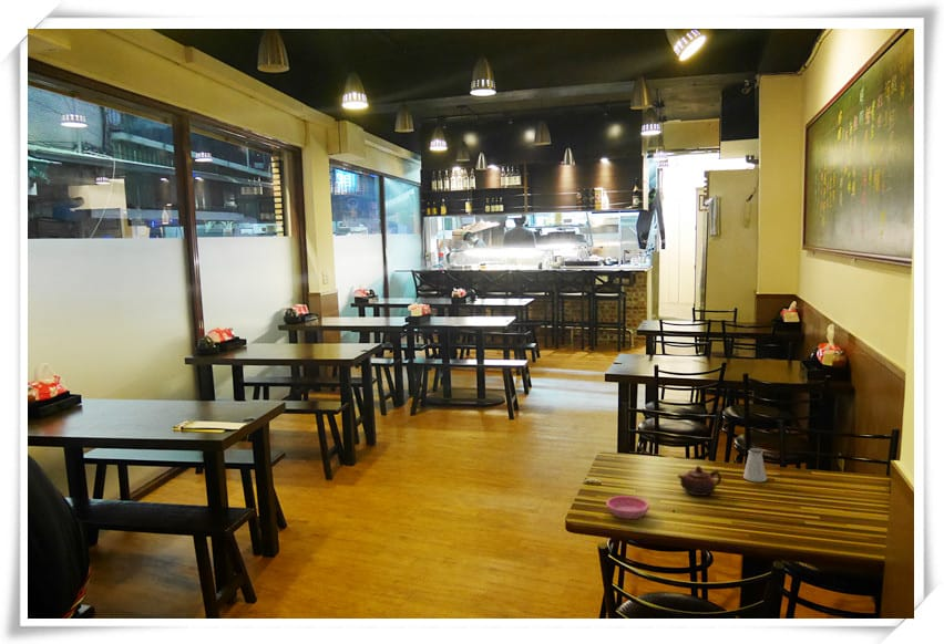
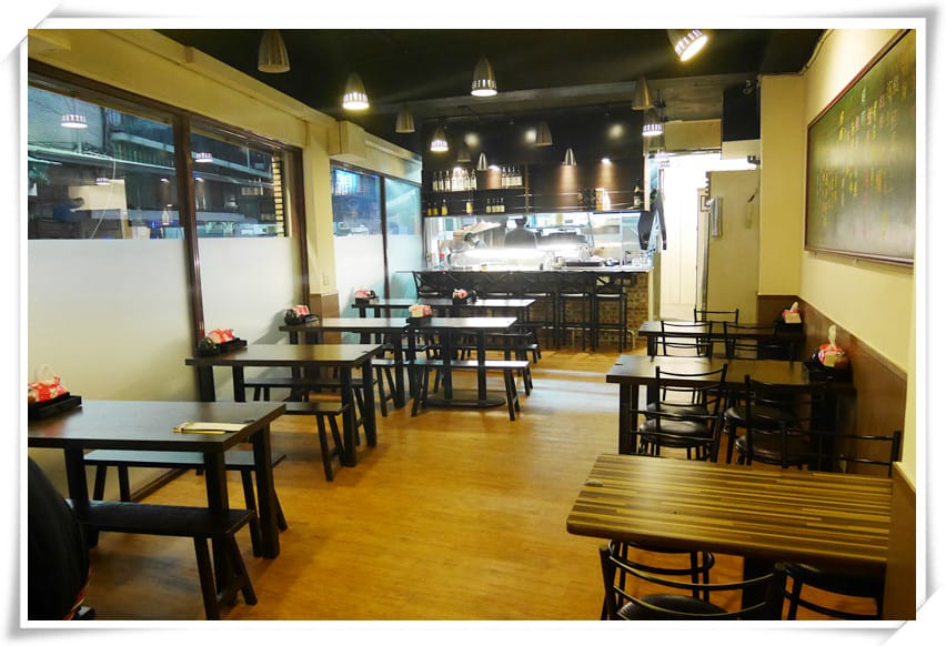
- saucer (627, 508)
- teapot (699, 478)
- saltshaker (755, 464)
